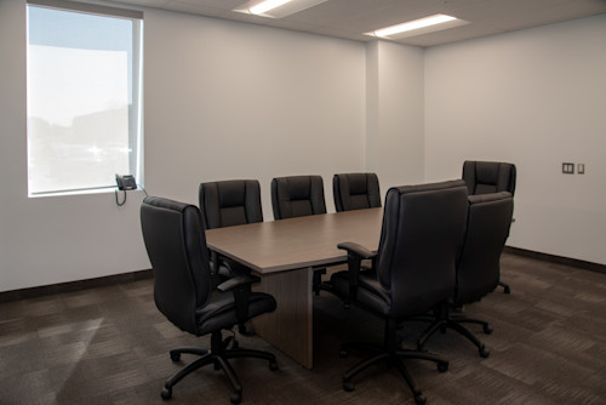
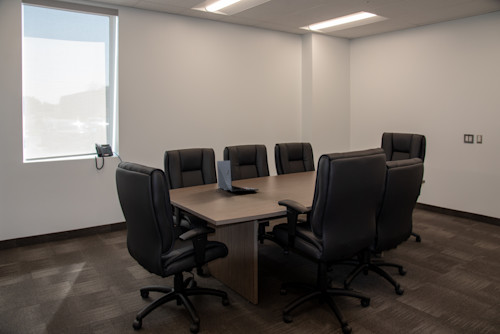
+ laptop (230, 175)
